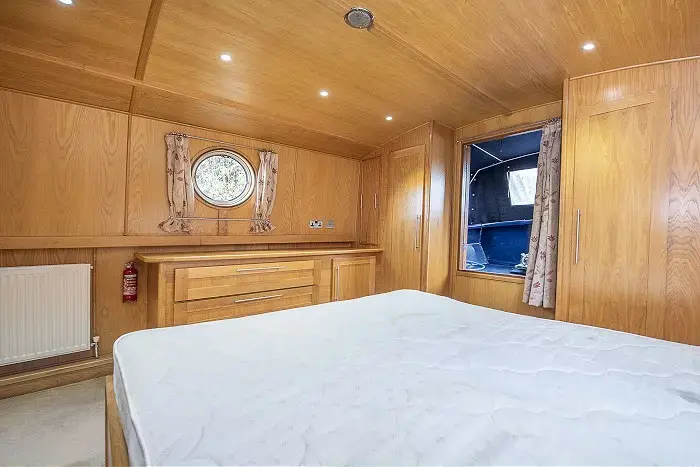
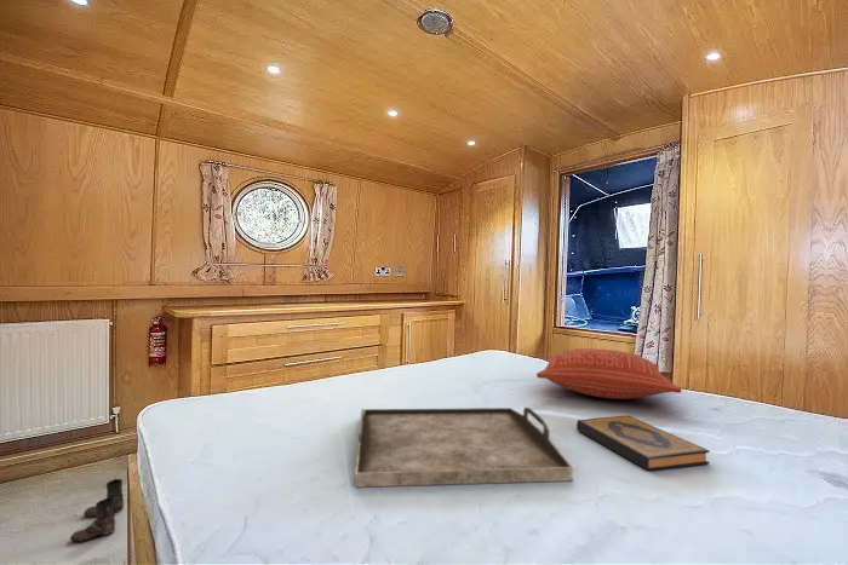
+ pillow (601, 370)
+ boots (98, 508)
+ serving tray (449, 428)
+ hardback book (636, 439)
